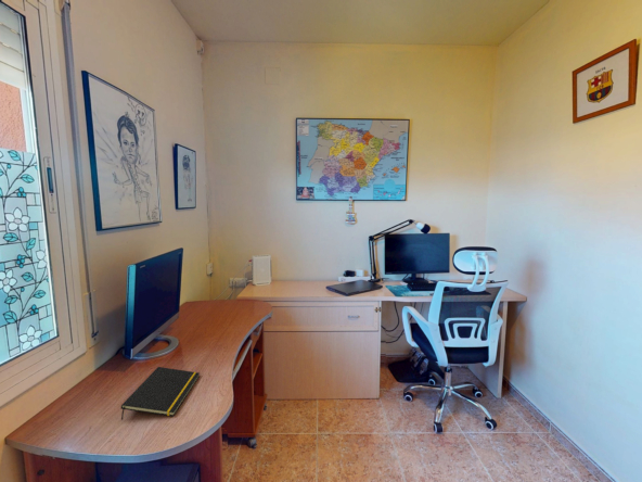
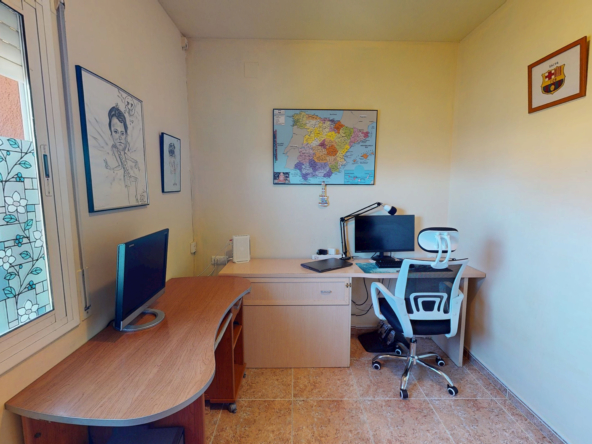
- notepad (165, 389)
